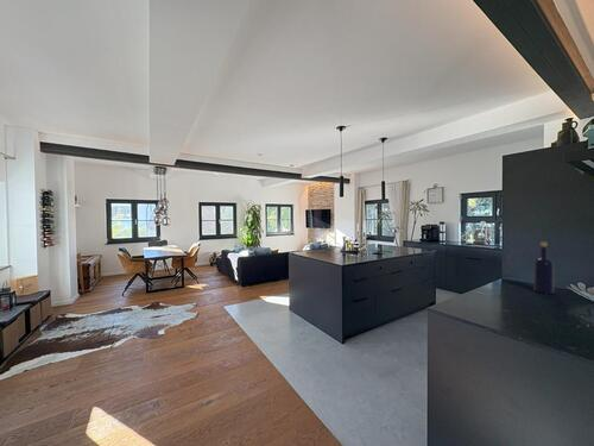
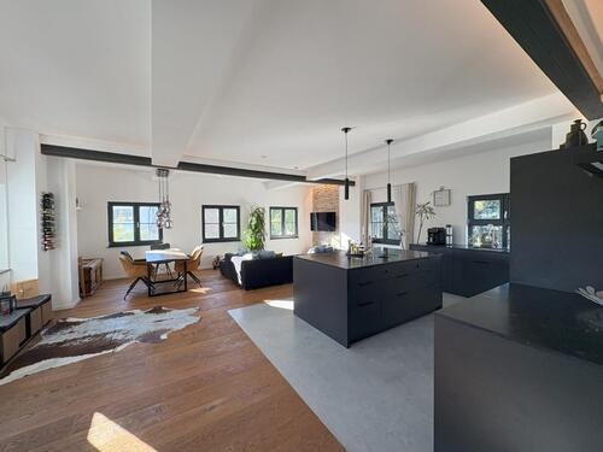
- bottle (543, 266)
